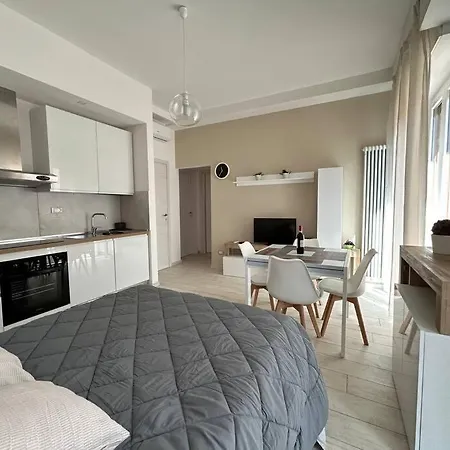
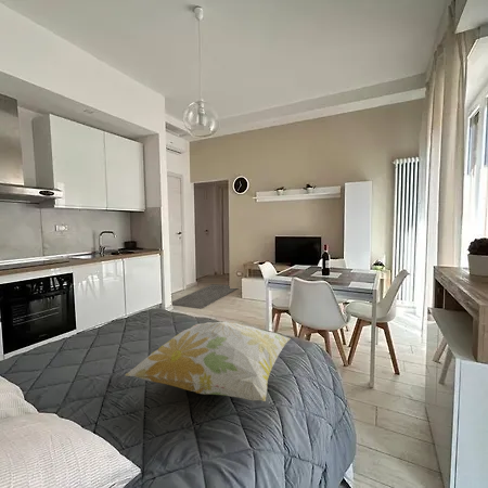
+ decorative pillow (219, 354)
+ rug (207, 294)
